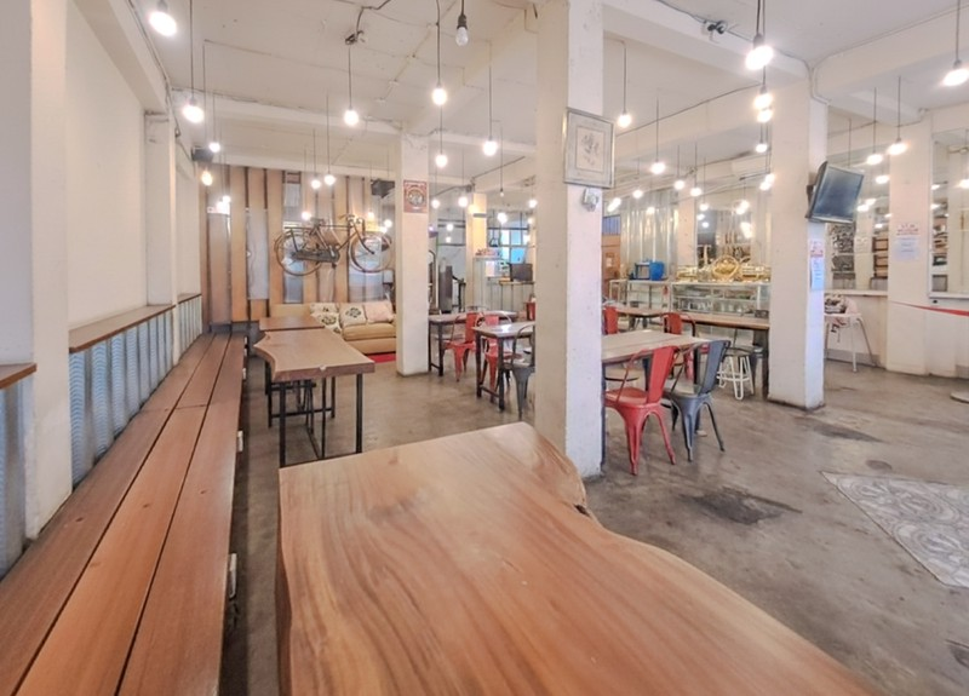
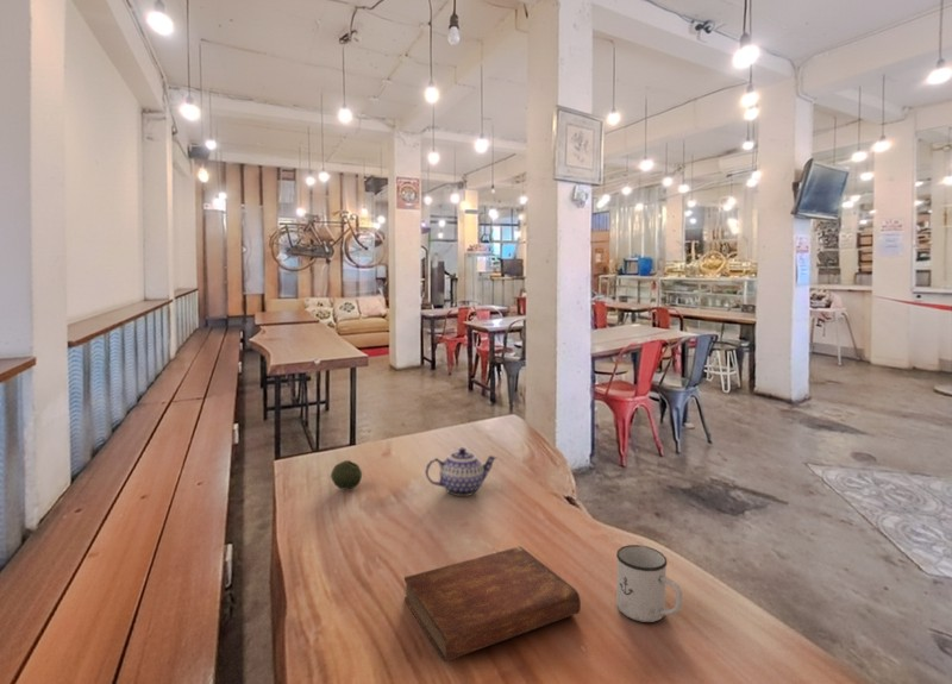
+ mug (650, 586)
+ teapot (462, 469)
+ bible (489, 596)
+ fruit (346, 473)
